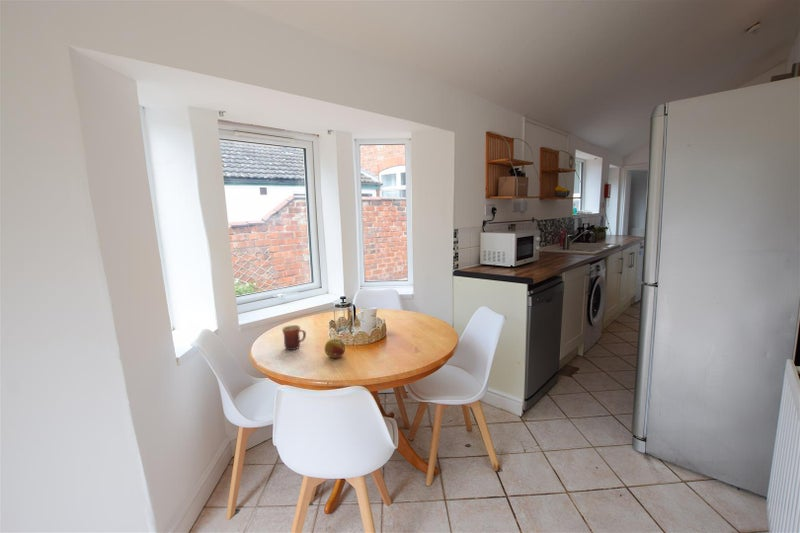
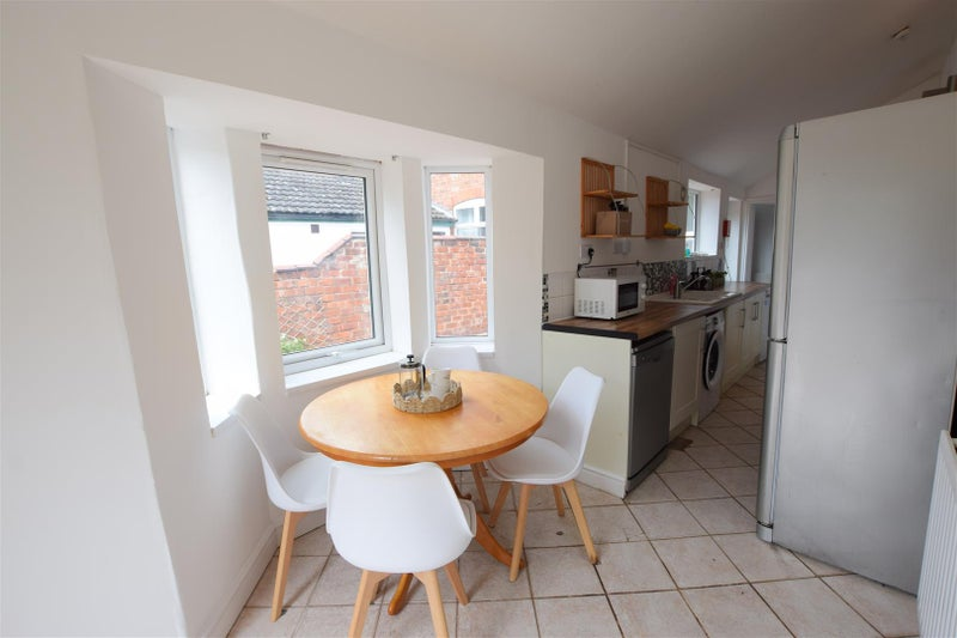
- mug (294, 338)
- fruit (334, 348)
